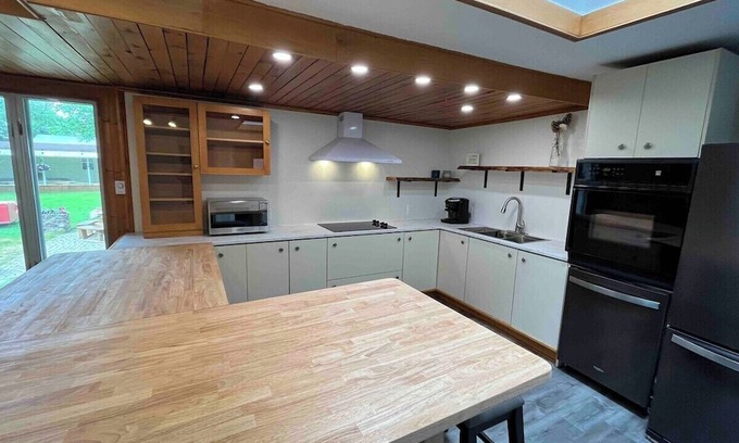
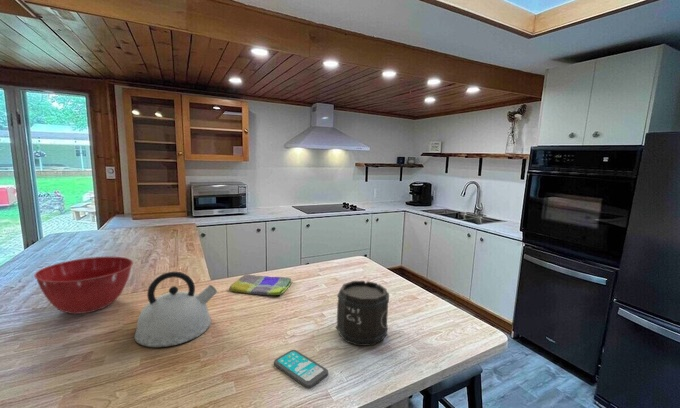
+ kettle (177, 299)
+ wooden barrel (362, 310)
+ smartphone (300, 367)
+ dish towel (261, 284)
+ mixing bowl (89, 286)
